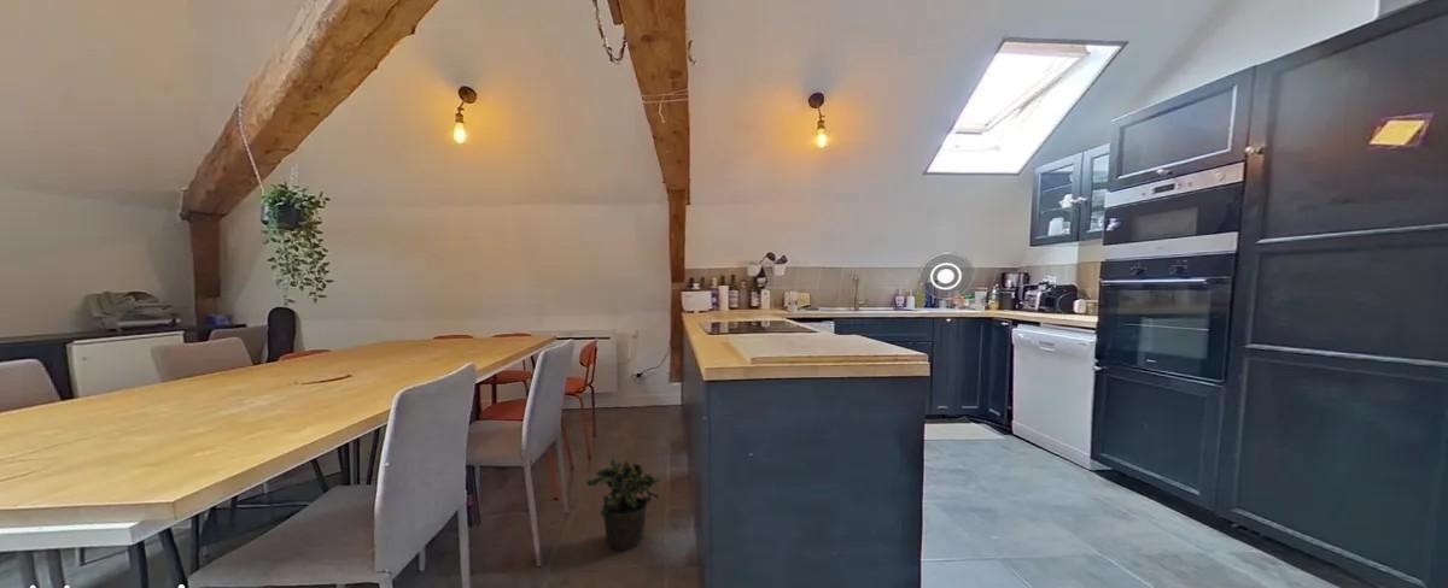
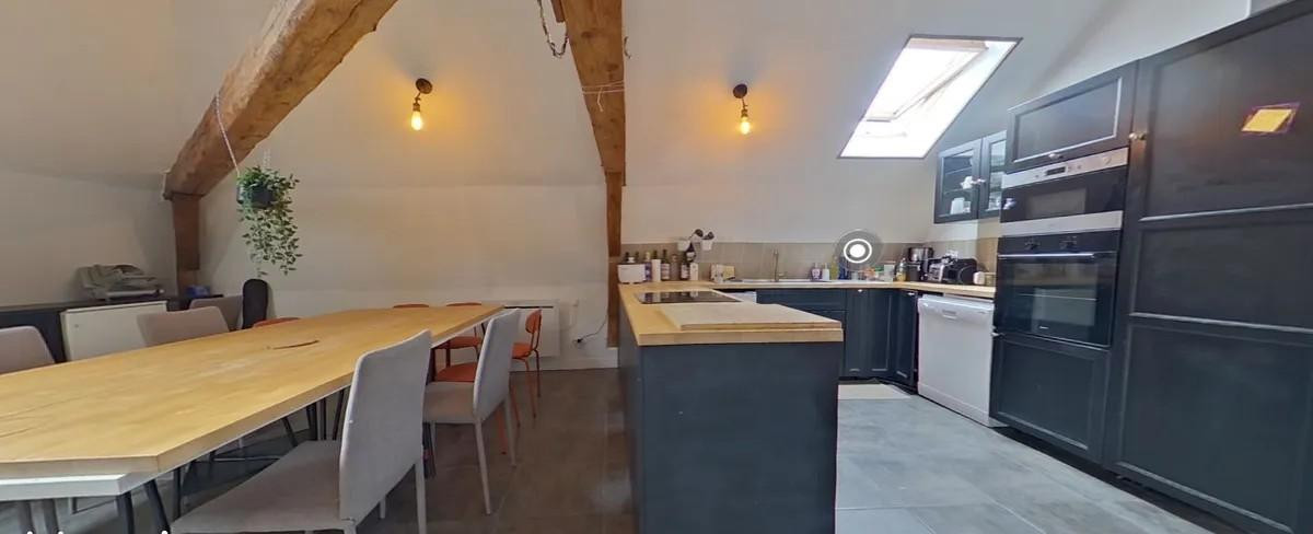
- potted plant (621, 499)
